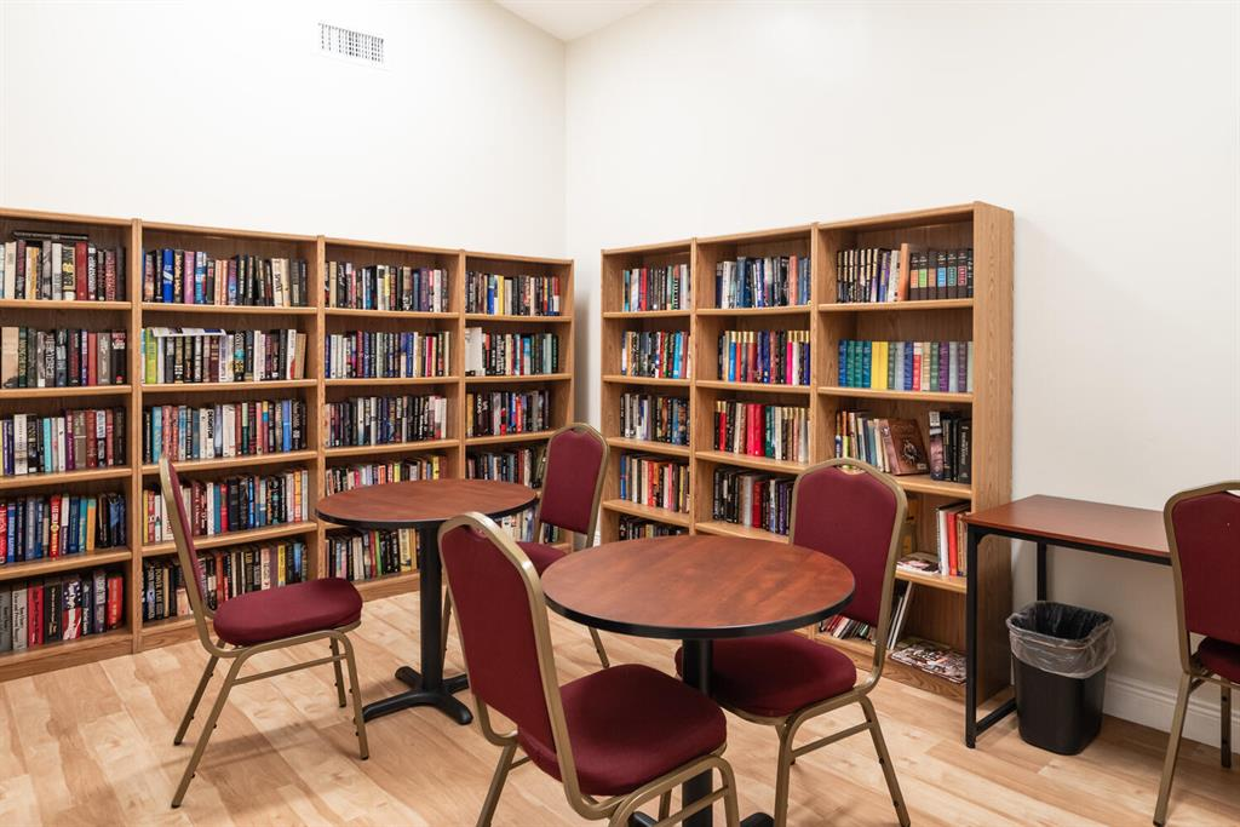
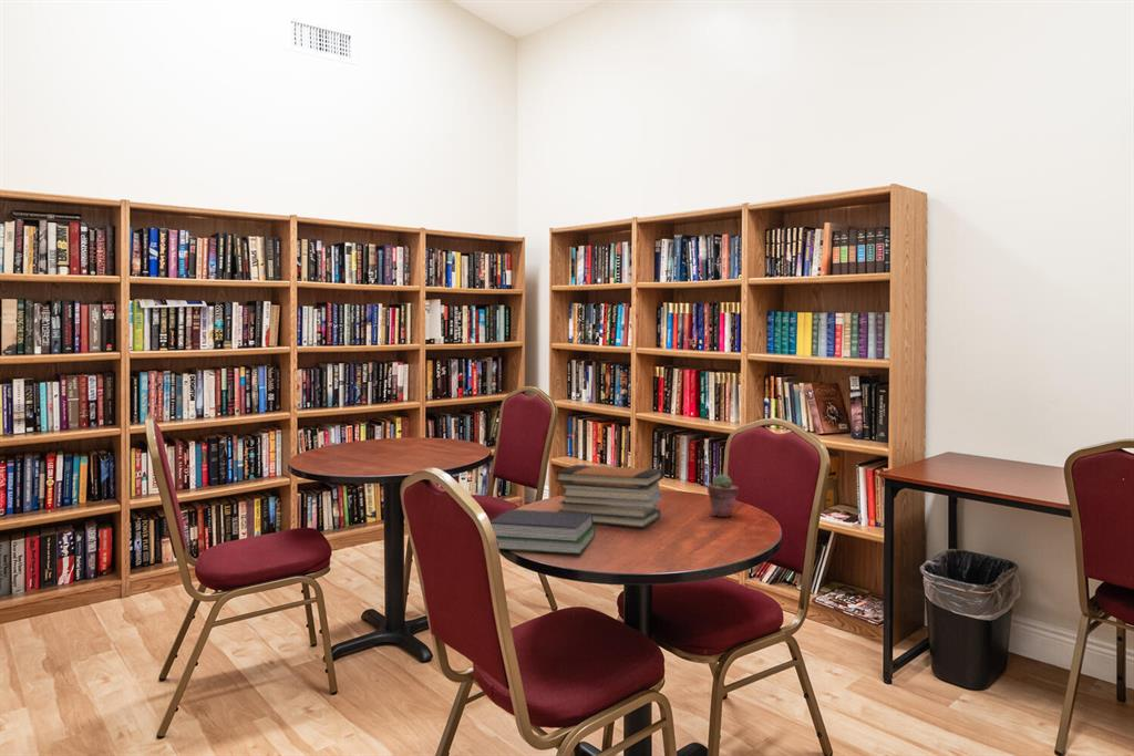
+ potted succulent (722, 494)
+ book (542, 529)
+ book stack (610, 494)
